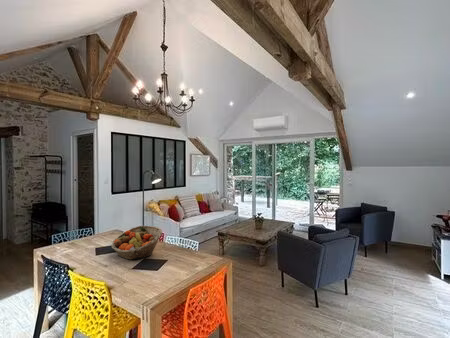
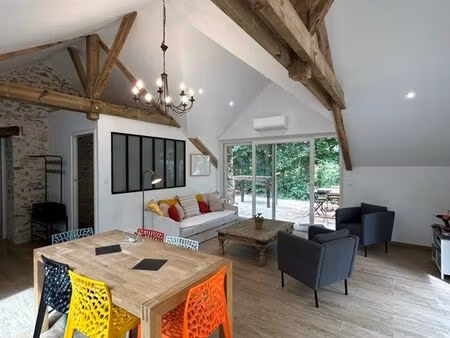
- fruit basket (137, 241)
